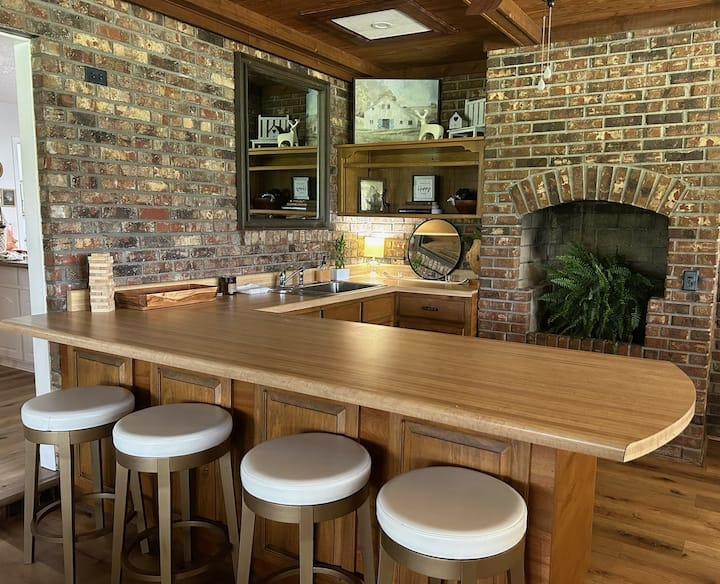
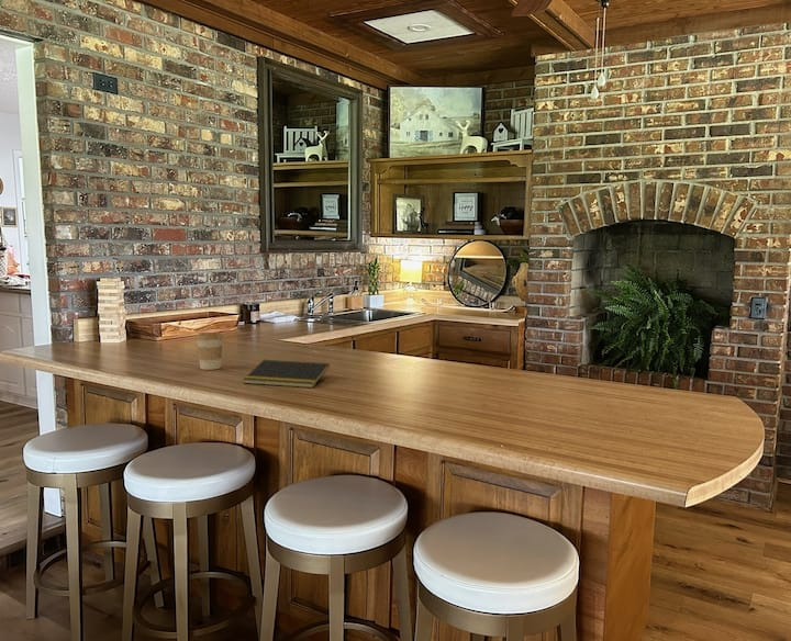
+ notepad (287, 372)
+ coffee cup (210, 349)
